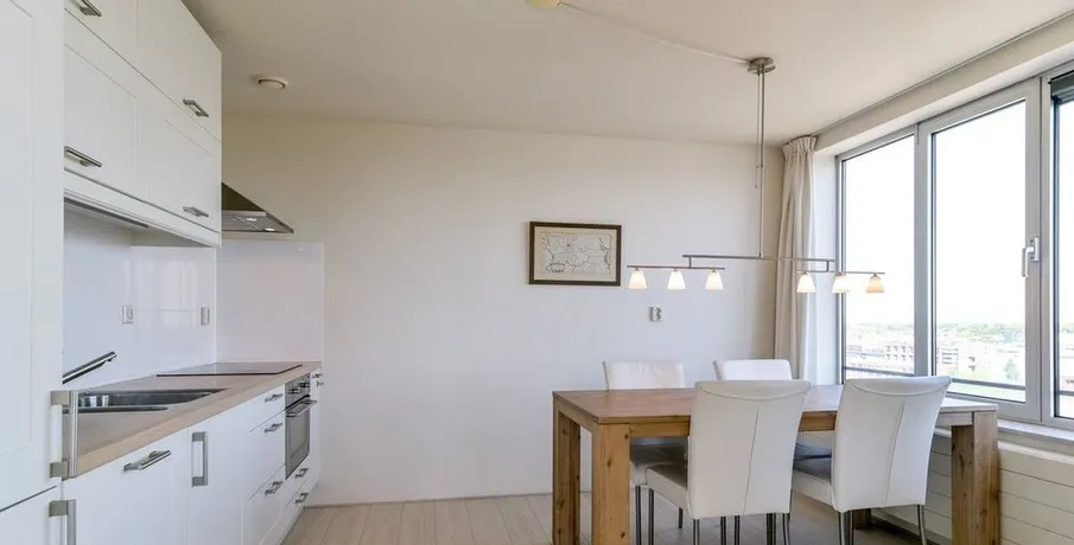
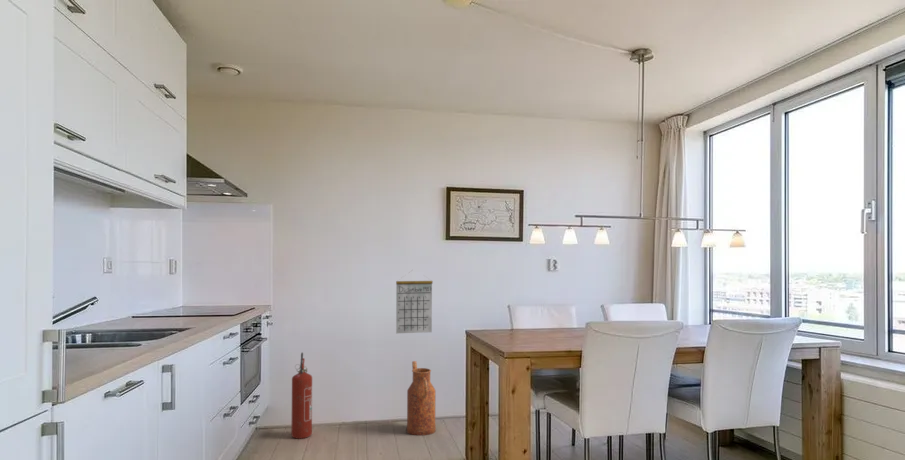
+ calendar (414, 300)
+ watering can (419, 397)
+ fire extinguisher (301, 394)
